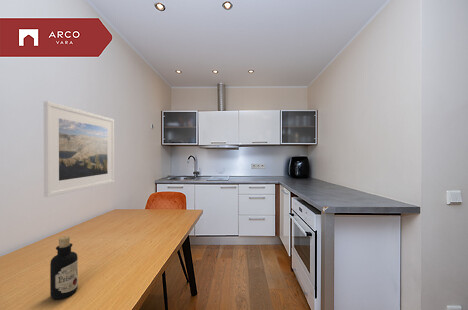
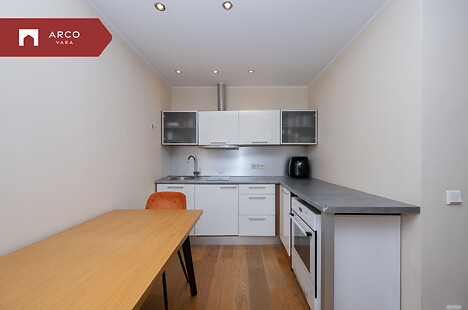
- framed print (86, 150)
- bottle (64, 265)
